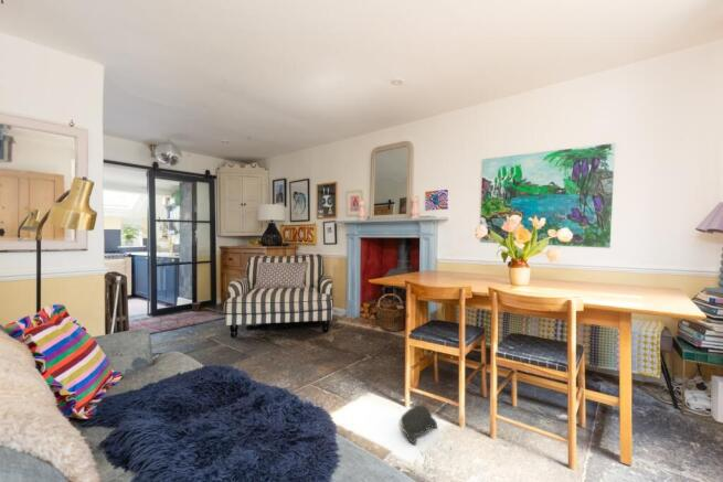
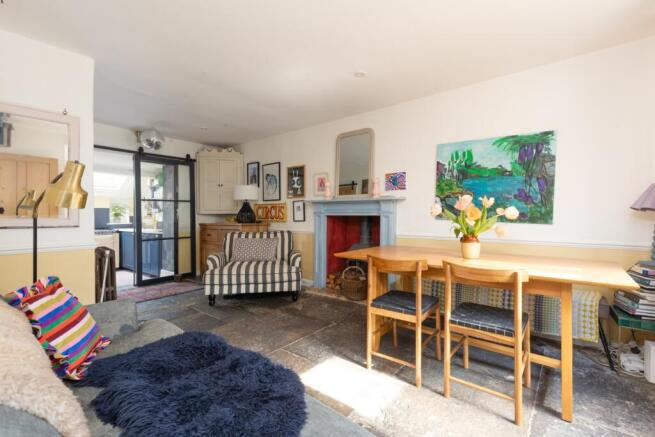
- plush toy (416, 420)
